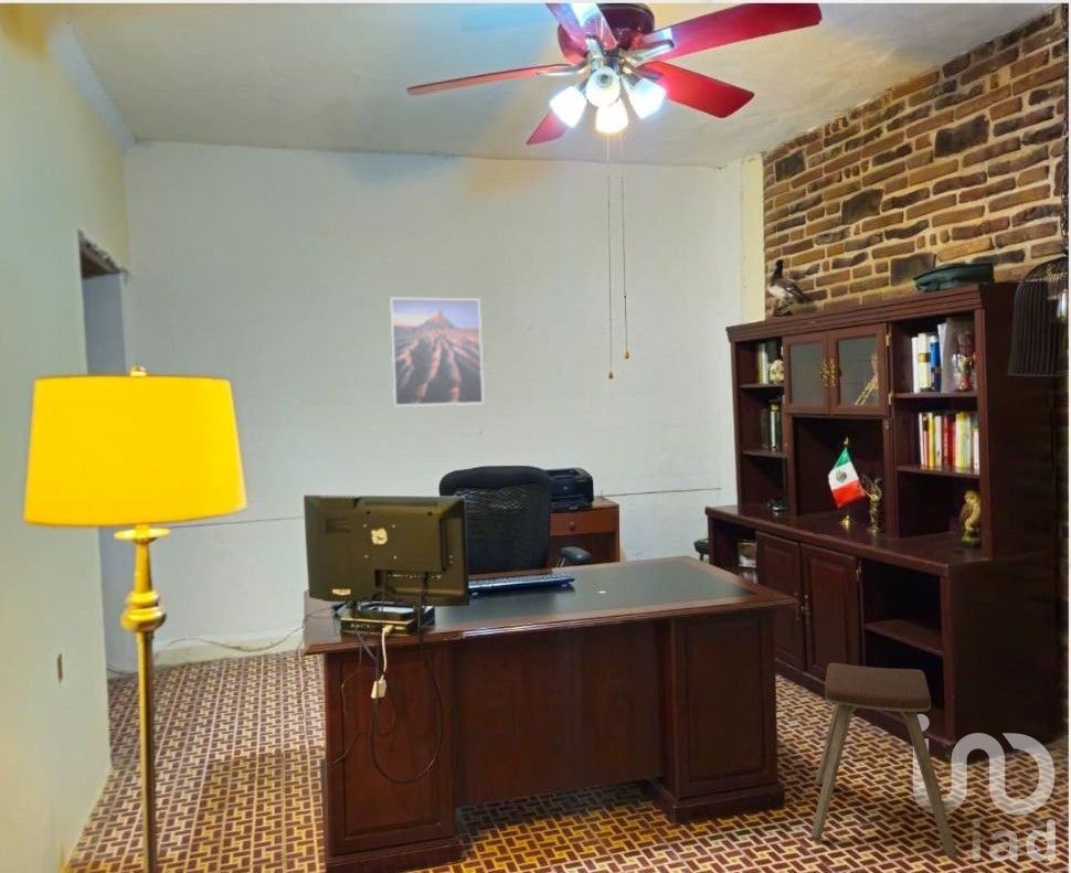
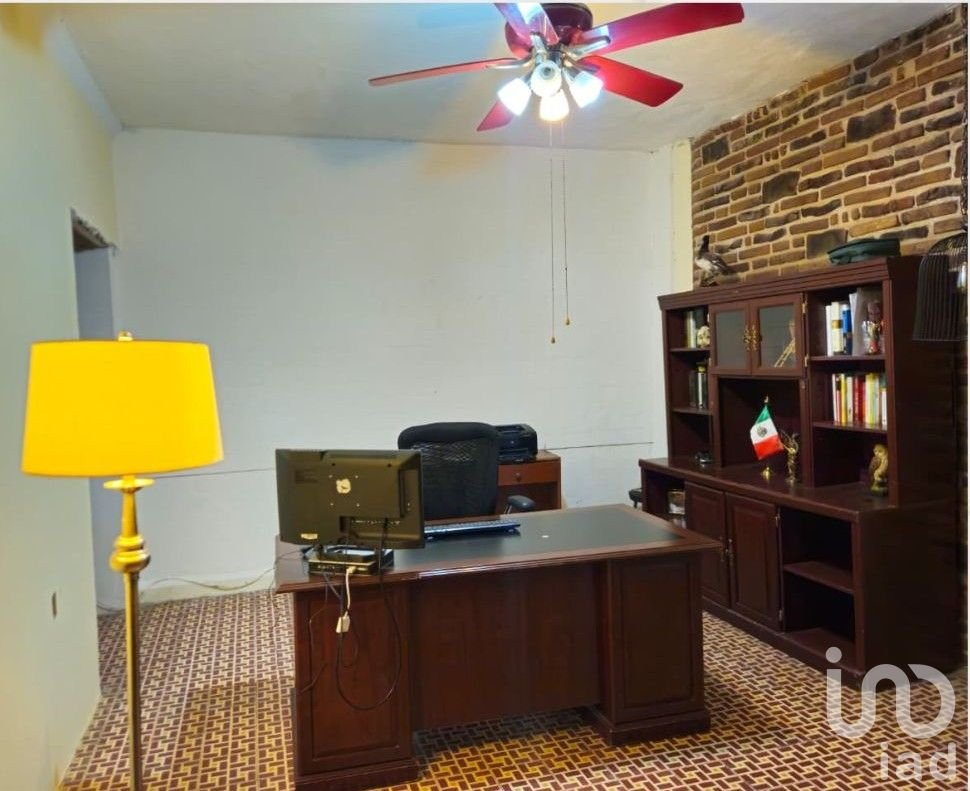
- music stool (845, 741)
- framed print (437, 351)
